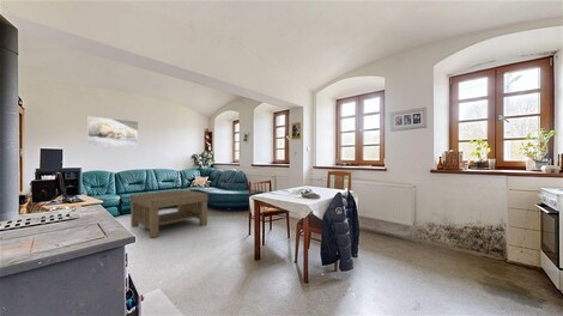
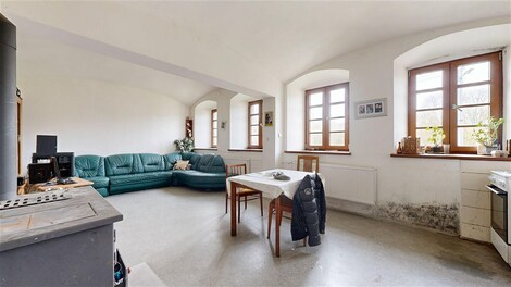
- coffee table (170, 212)
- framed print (114, 133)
